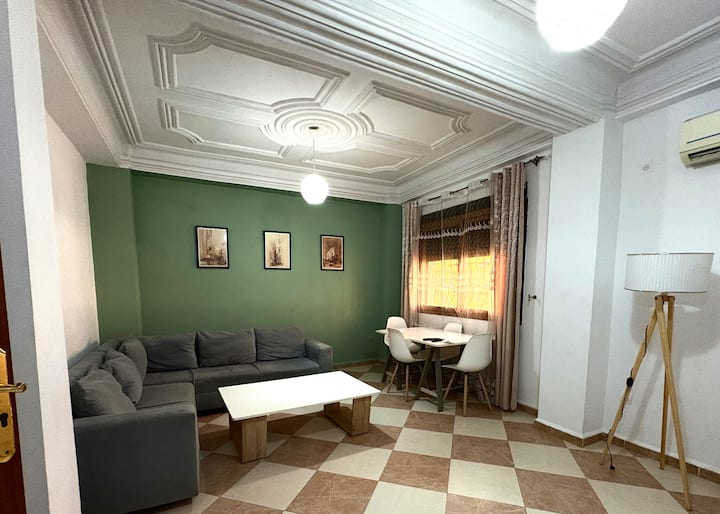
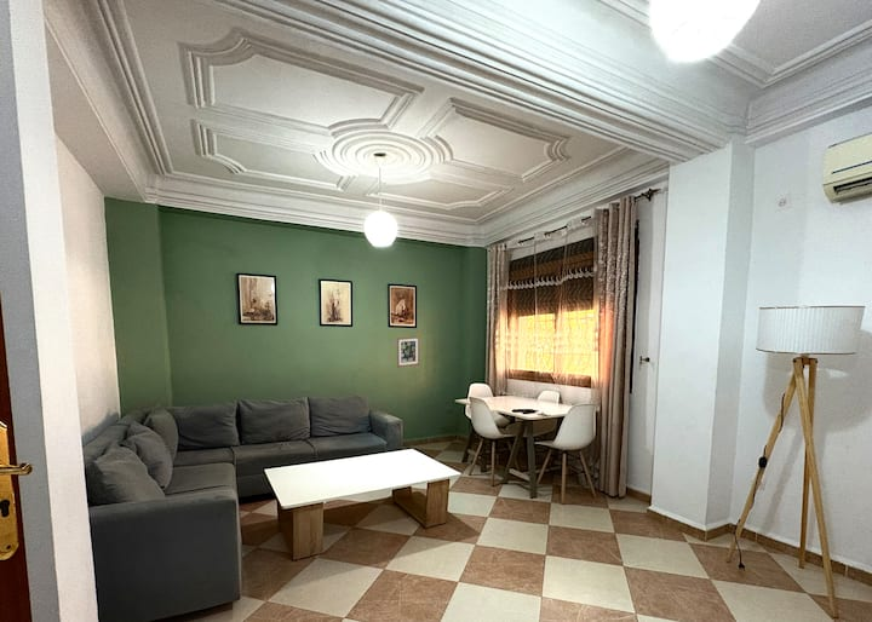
+ wall art (408, 351)
